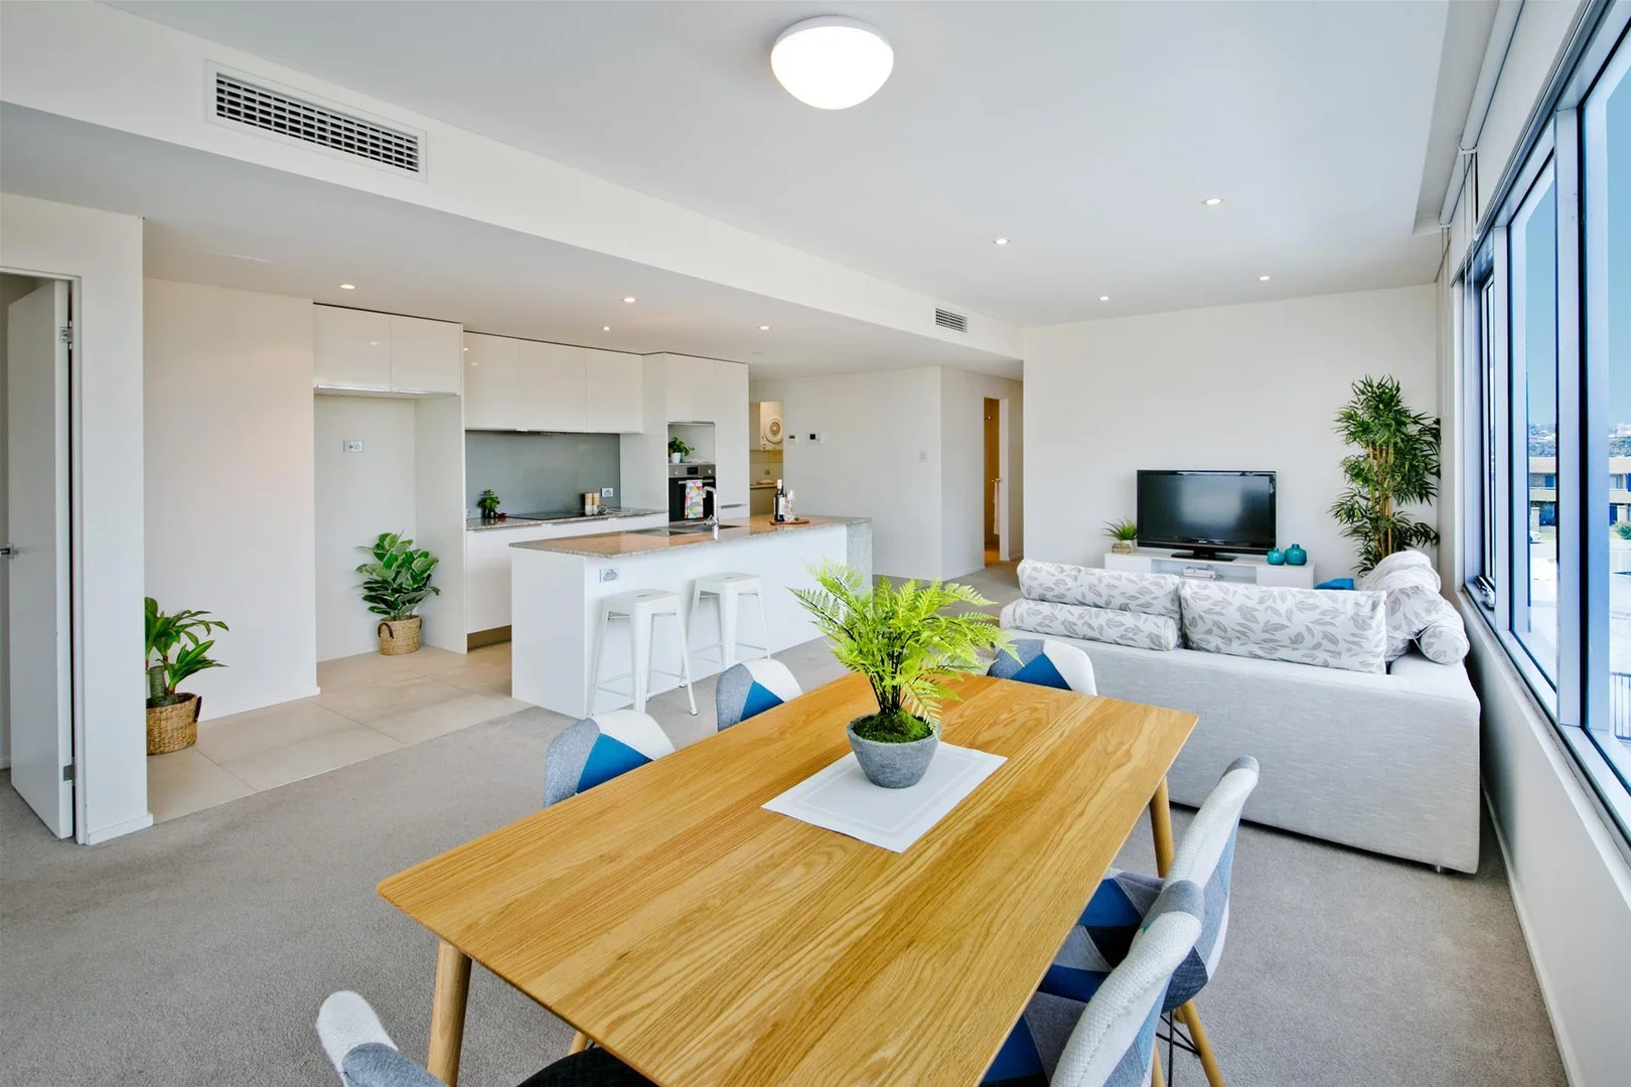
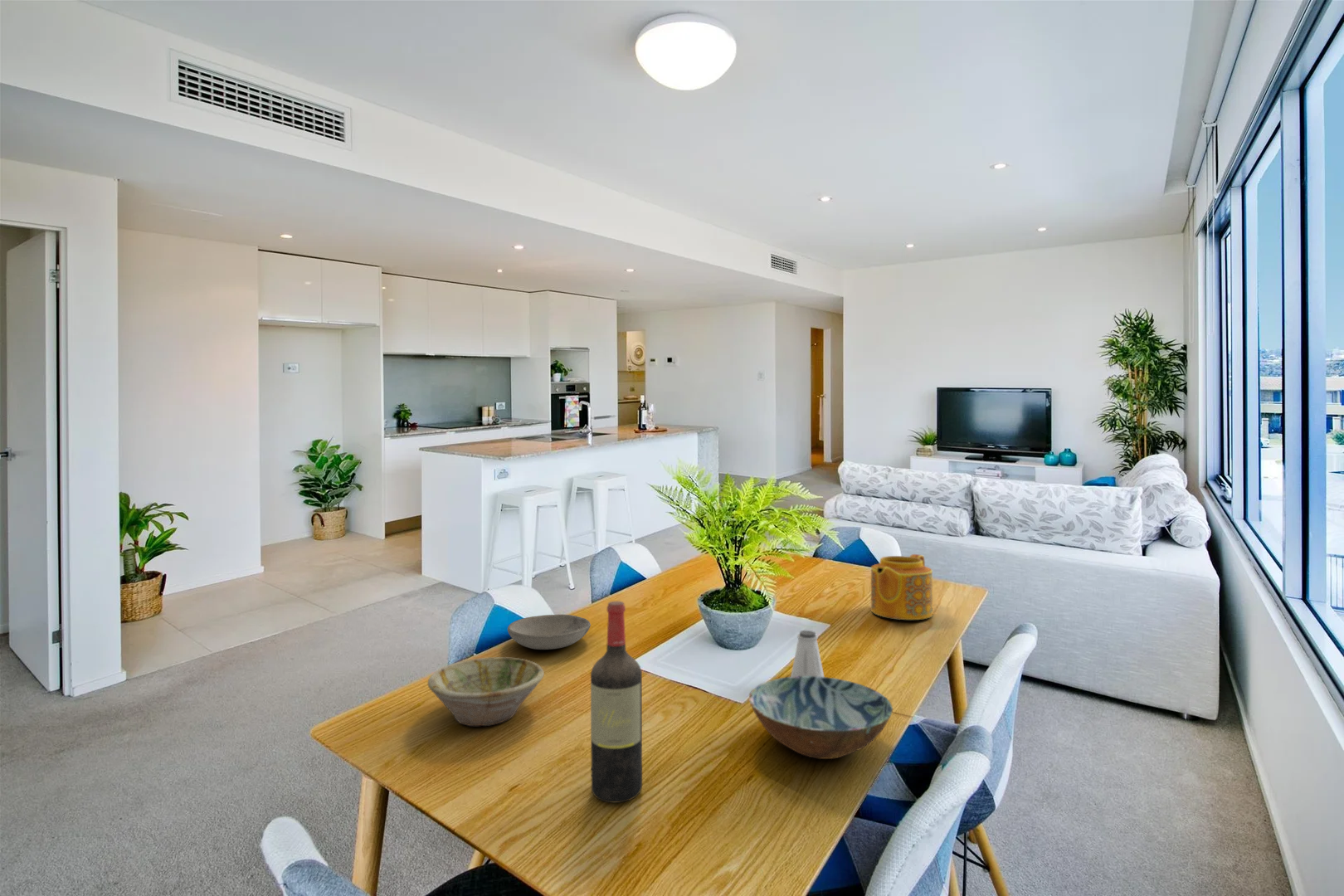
+ bowl (819, 722)
+ wine bottle (616, 697)
+ teapot (900, 586)
+ saltshaker (807, 655)
+ bowl (549, 633)
+ bowl (487, 693)
